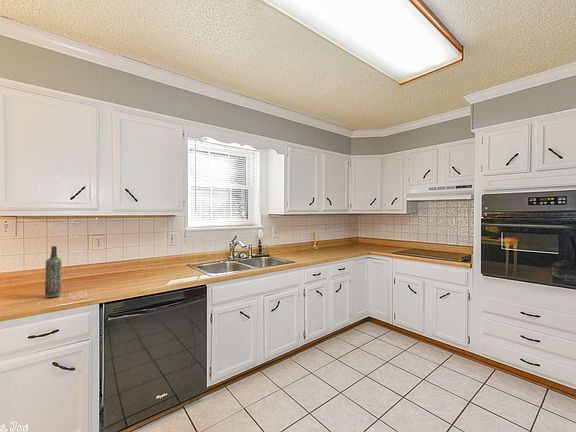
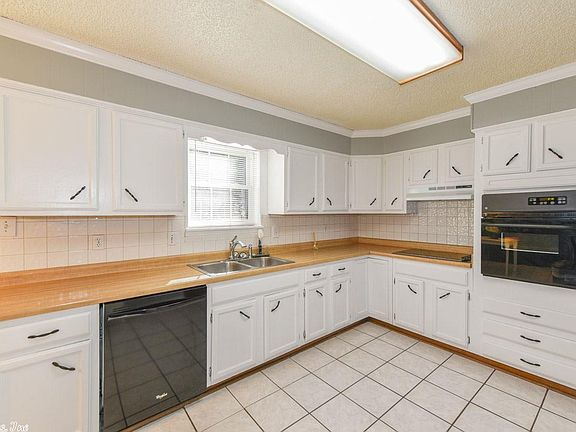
- bottle (53, 271)
